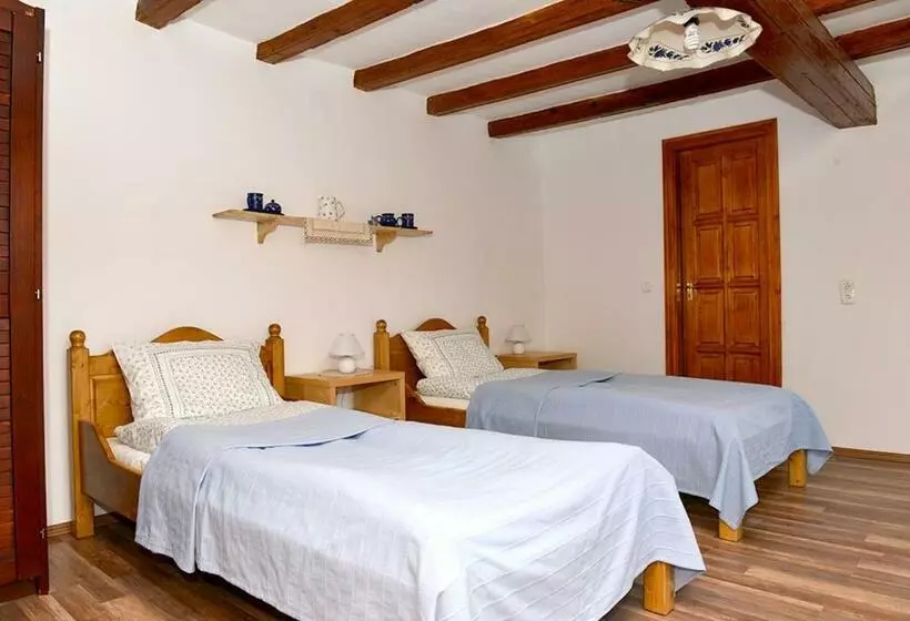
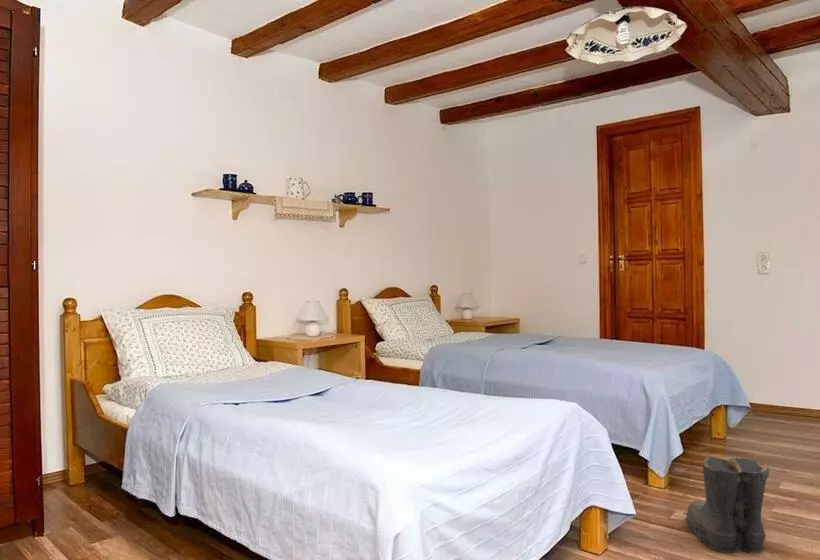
+ boots (726, 495)
